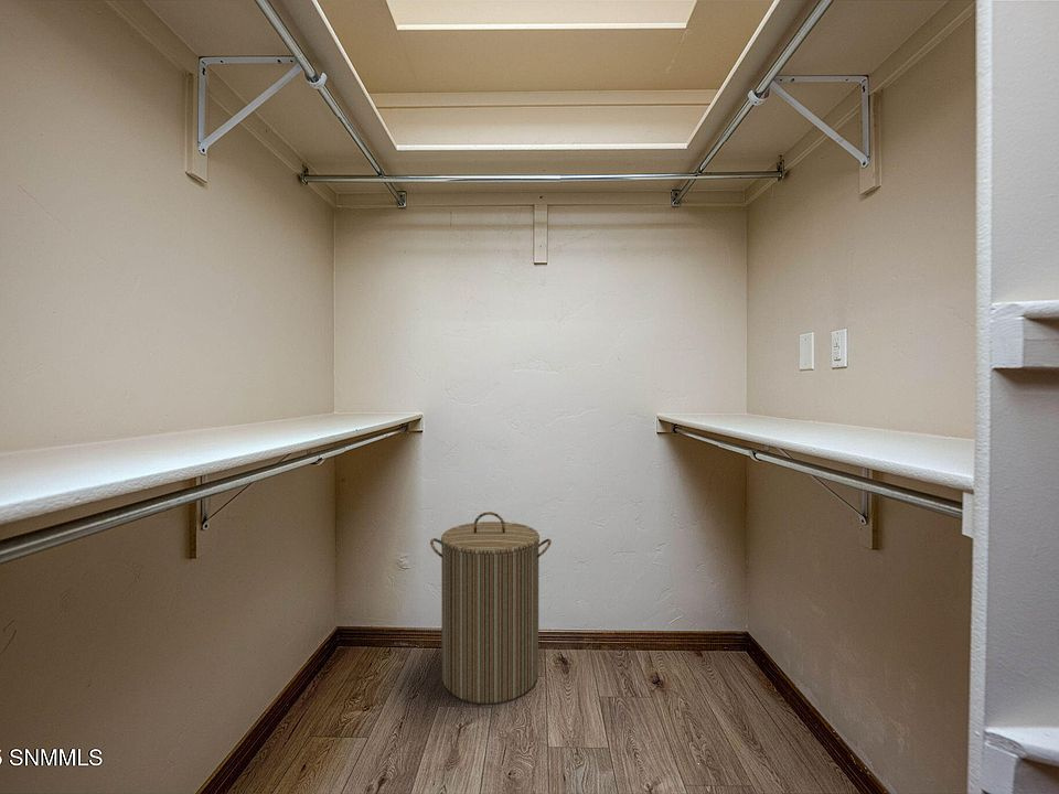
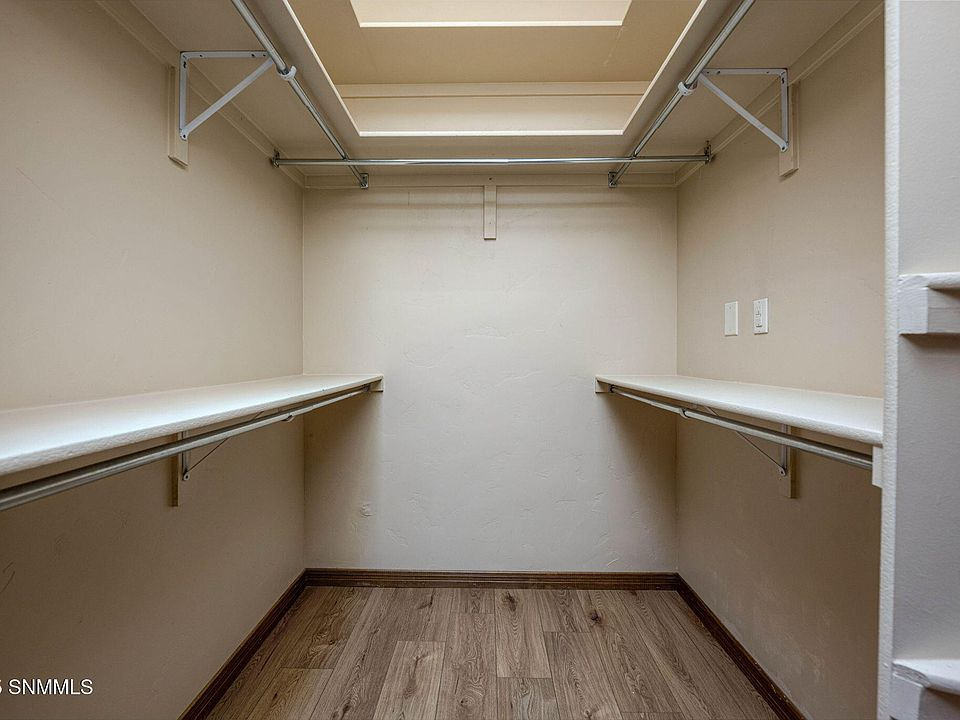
- laundry hamper (490, 593)
